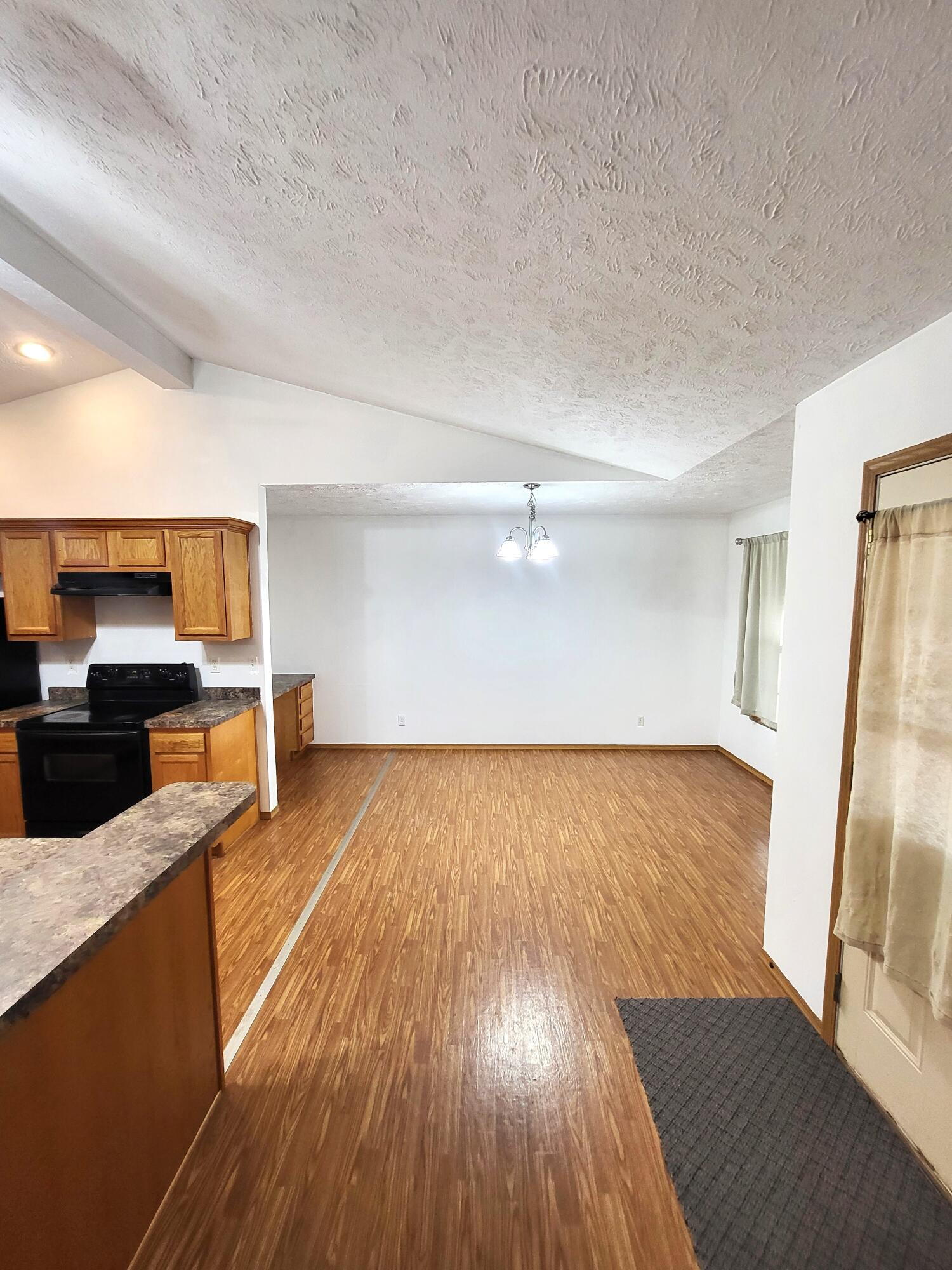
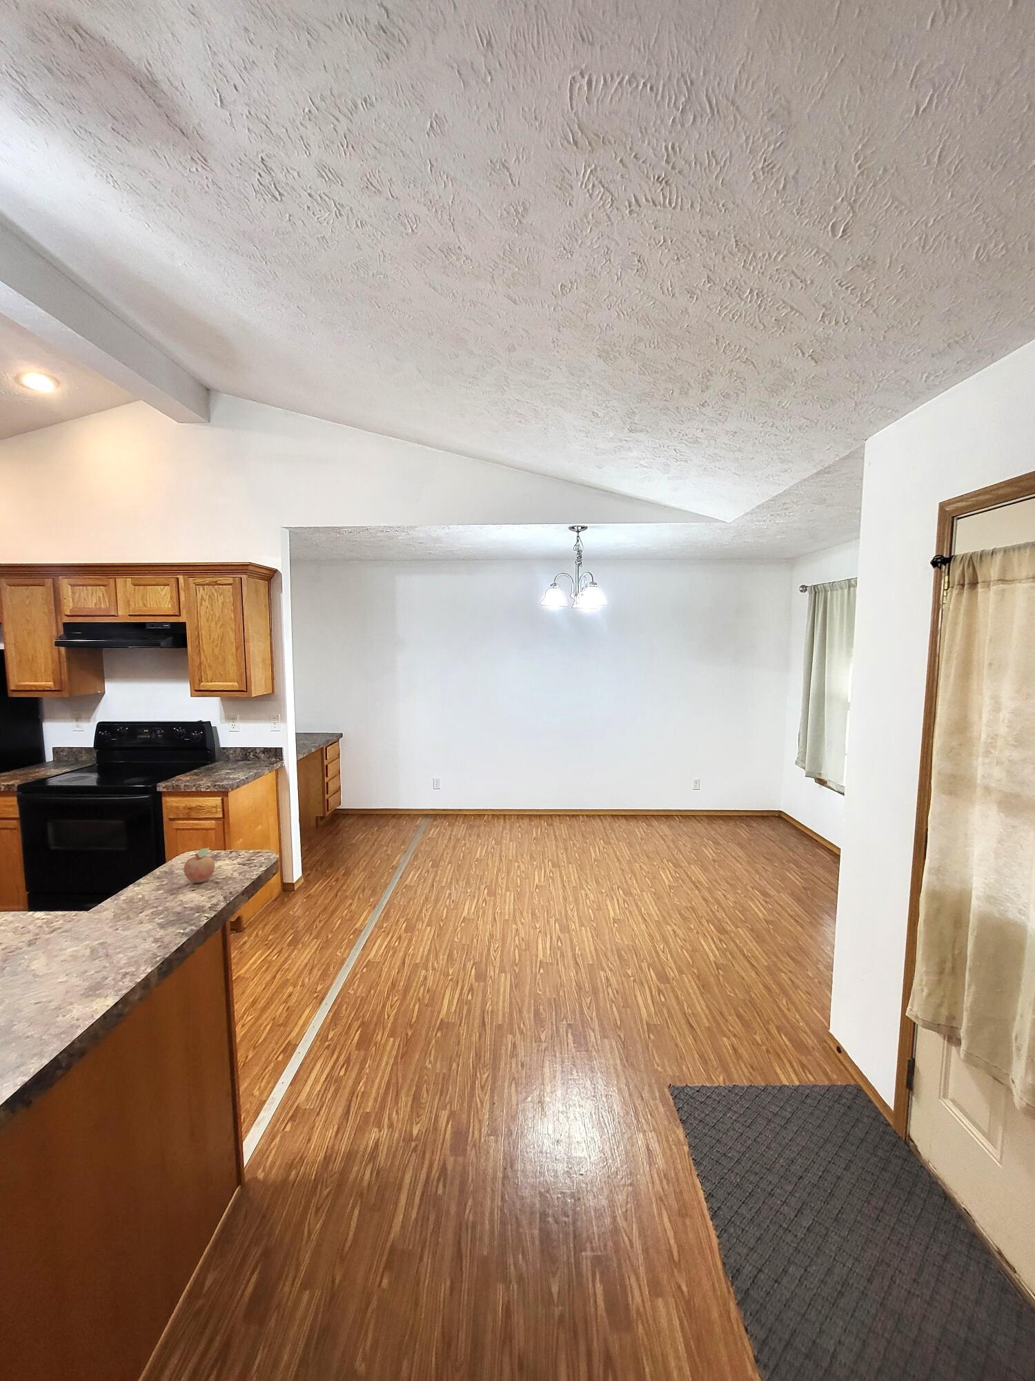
+ fruit (199, 866)
